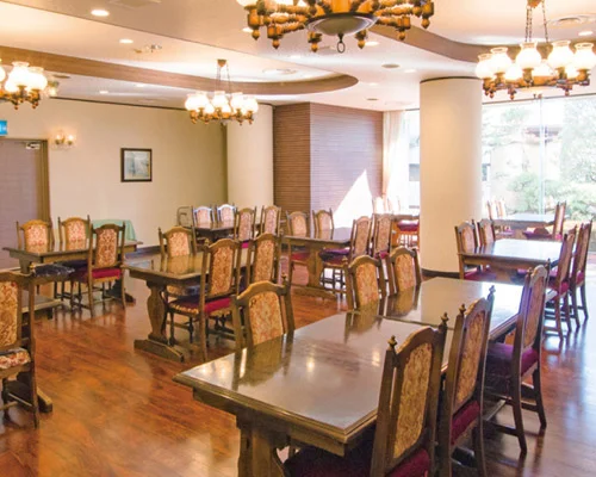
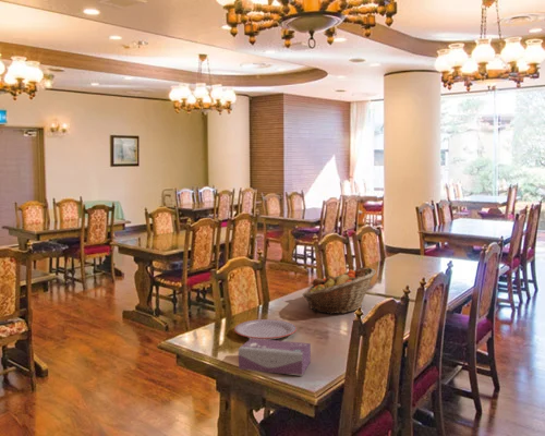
+ plate (265, 330)
+ tissue box (275, 354)
+ fruit basket (339, 288)
